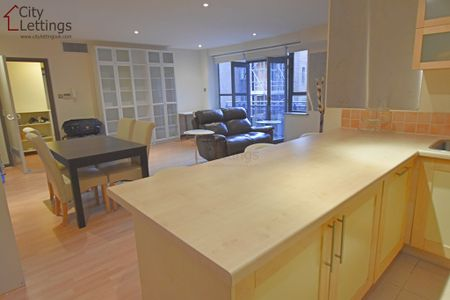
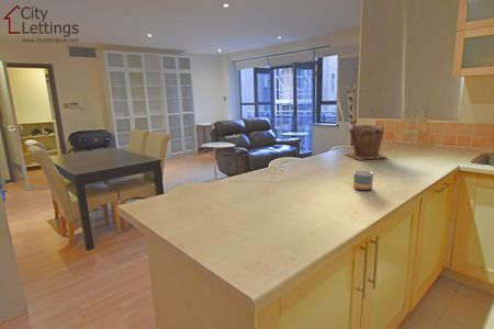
+ mug (363, 179)
+ plant pot (366, 140)
